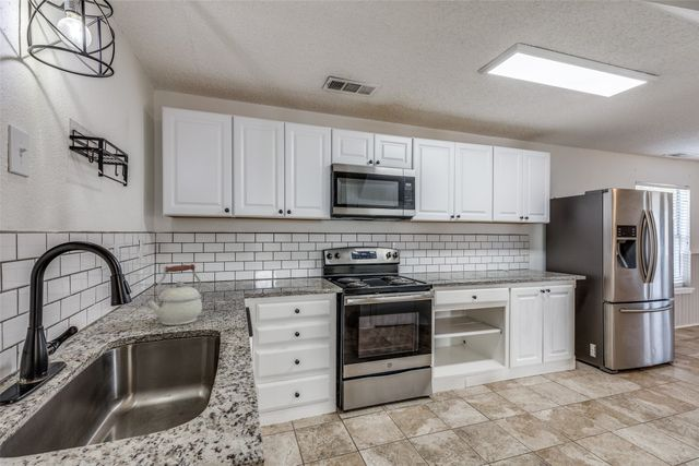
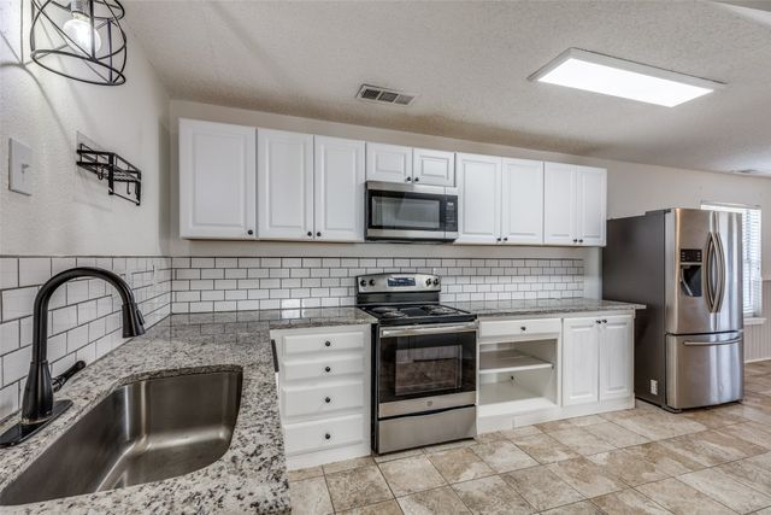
- kettle (176, 294)
